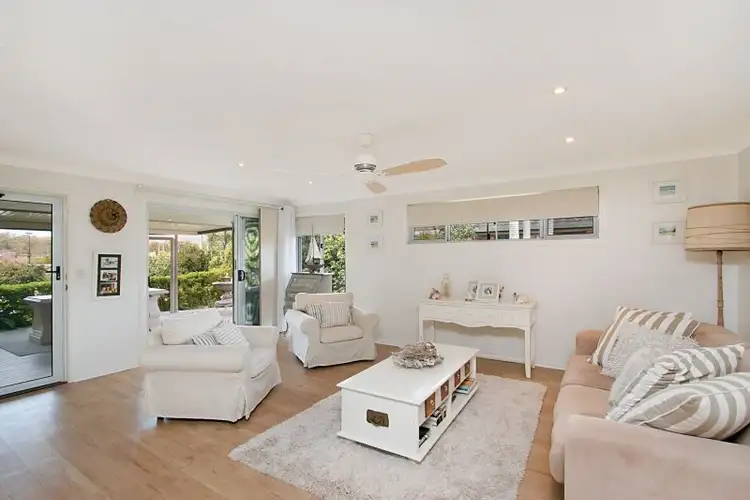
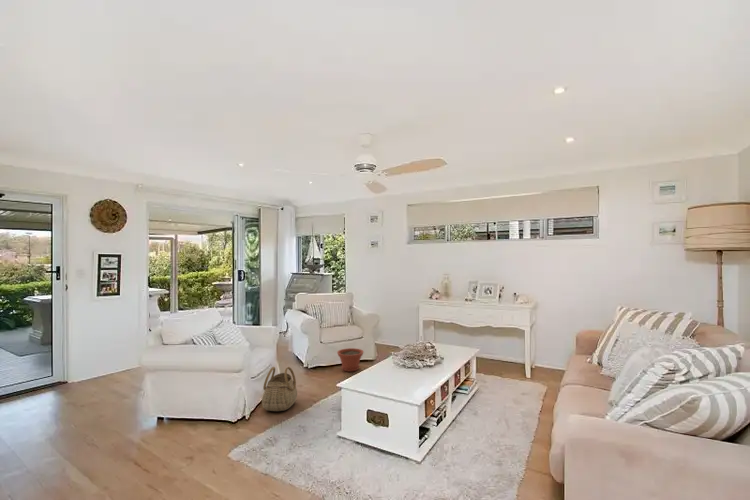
+ plant pot (350, 360)
+ basket (279, 386)
